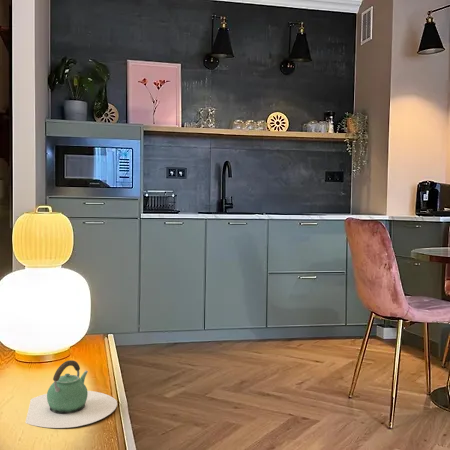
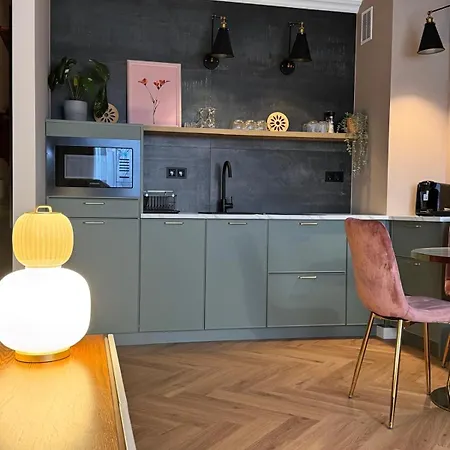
- teapot (67, 384)
